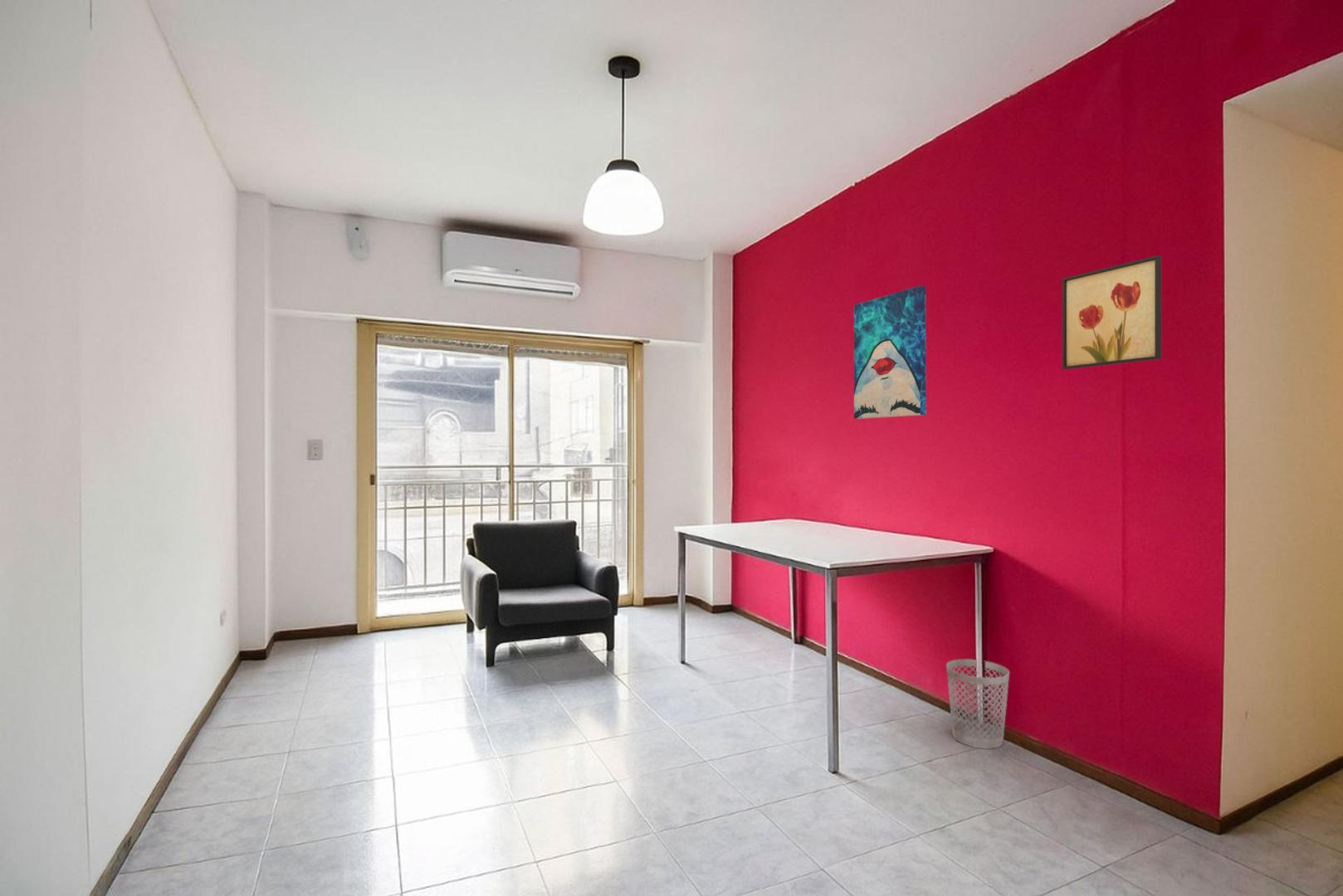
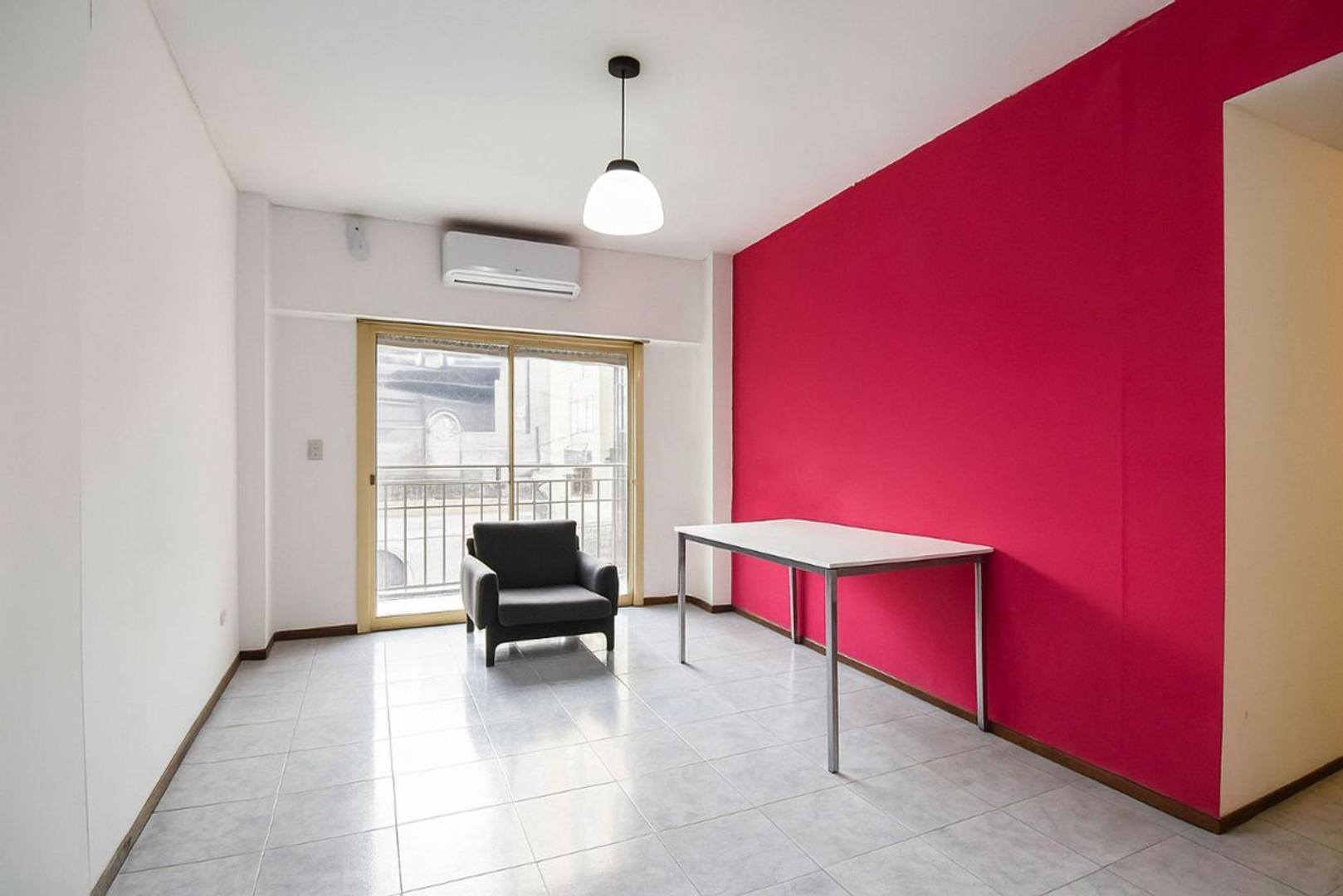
- wastebasket (977, 704)
- wall art (1110, 316)
- wall art (887, 356)
